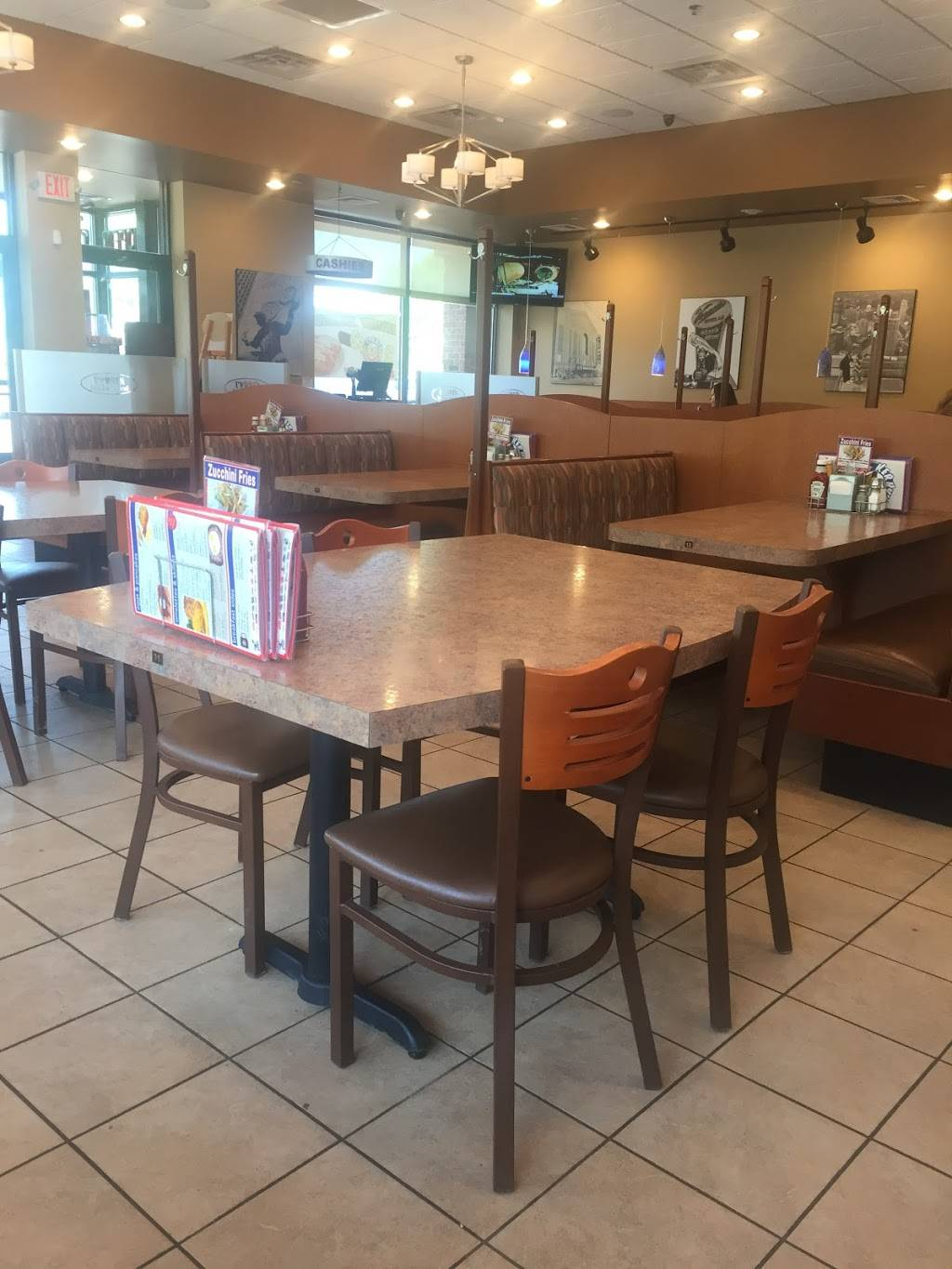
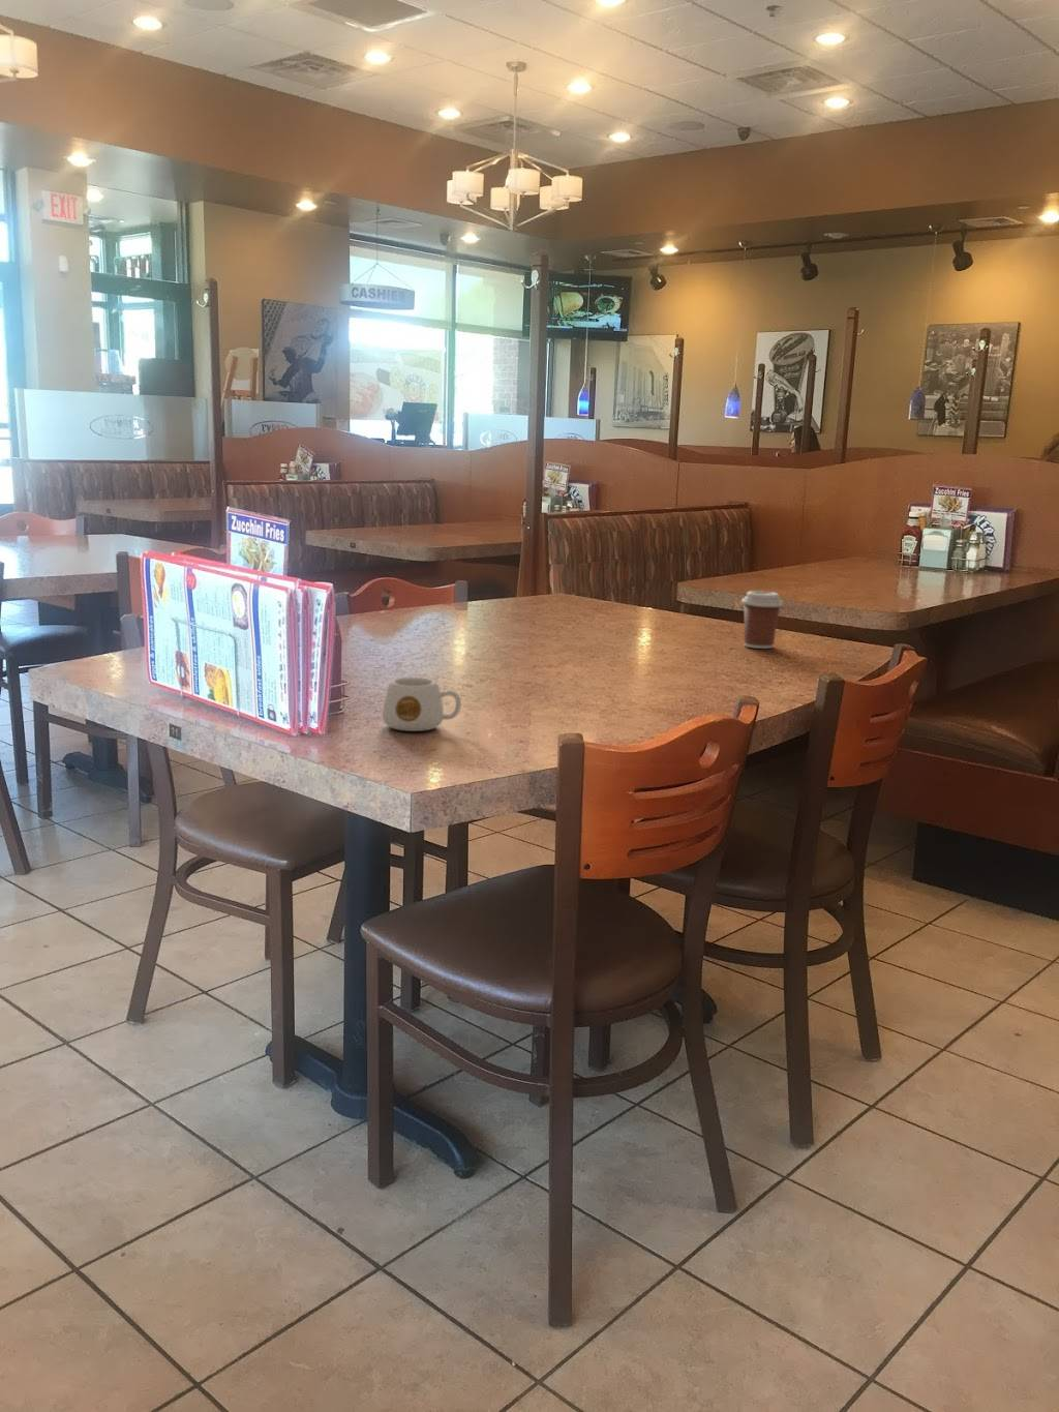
+ mug (420, 704)
+ coffee cup (760, 620)
